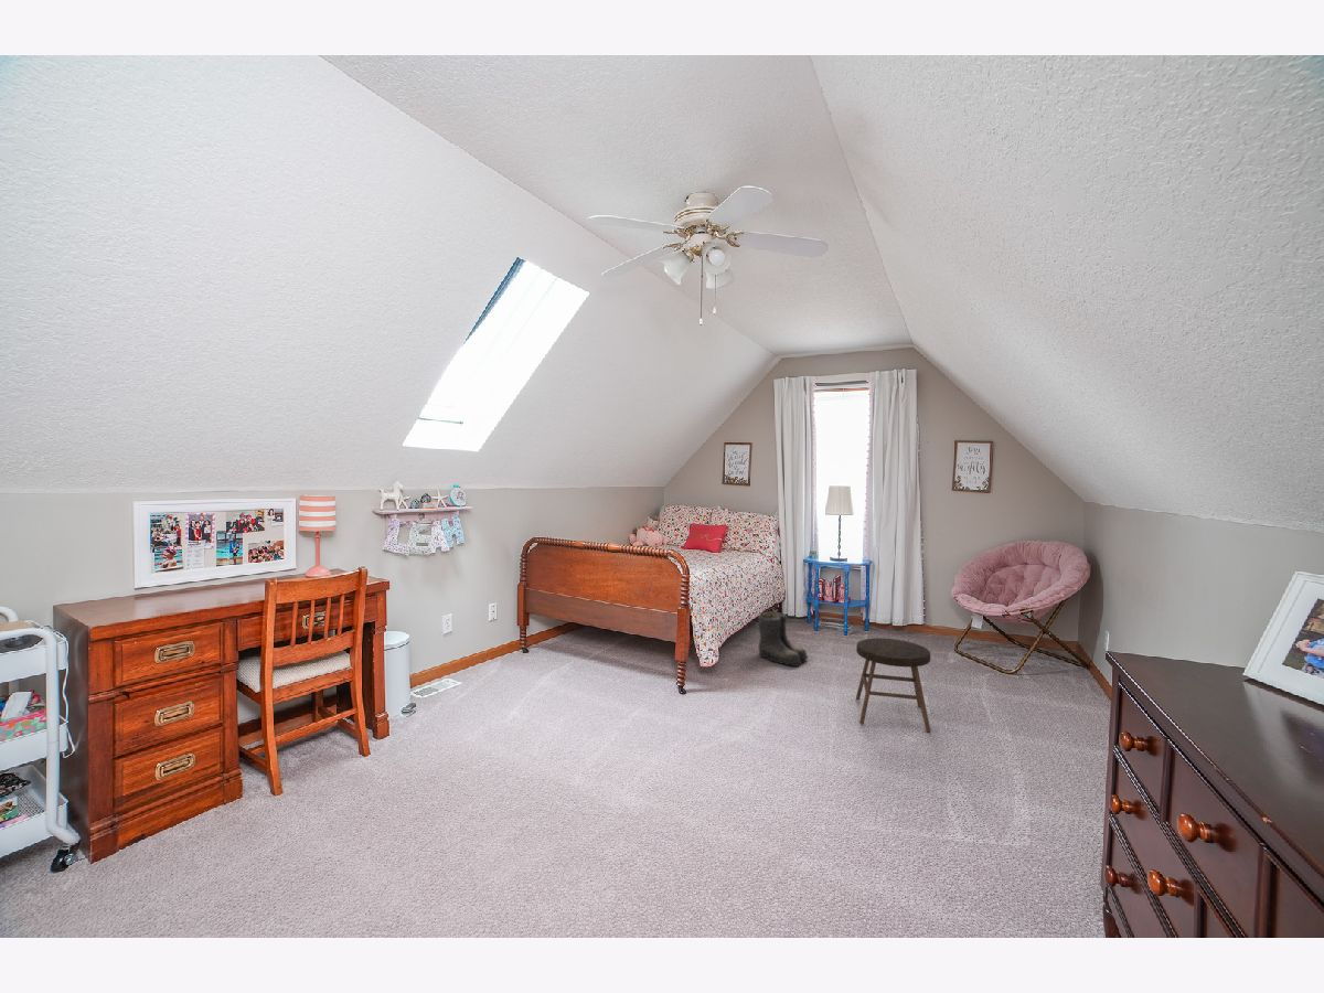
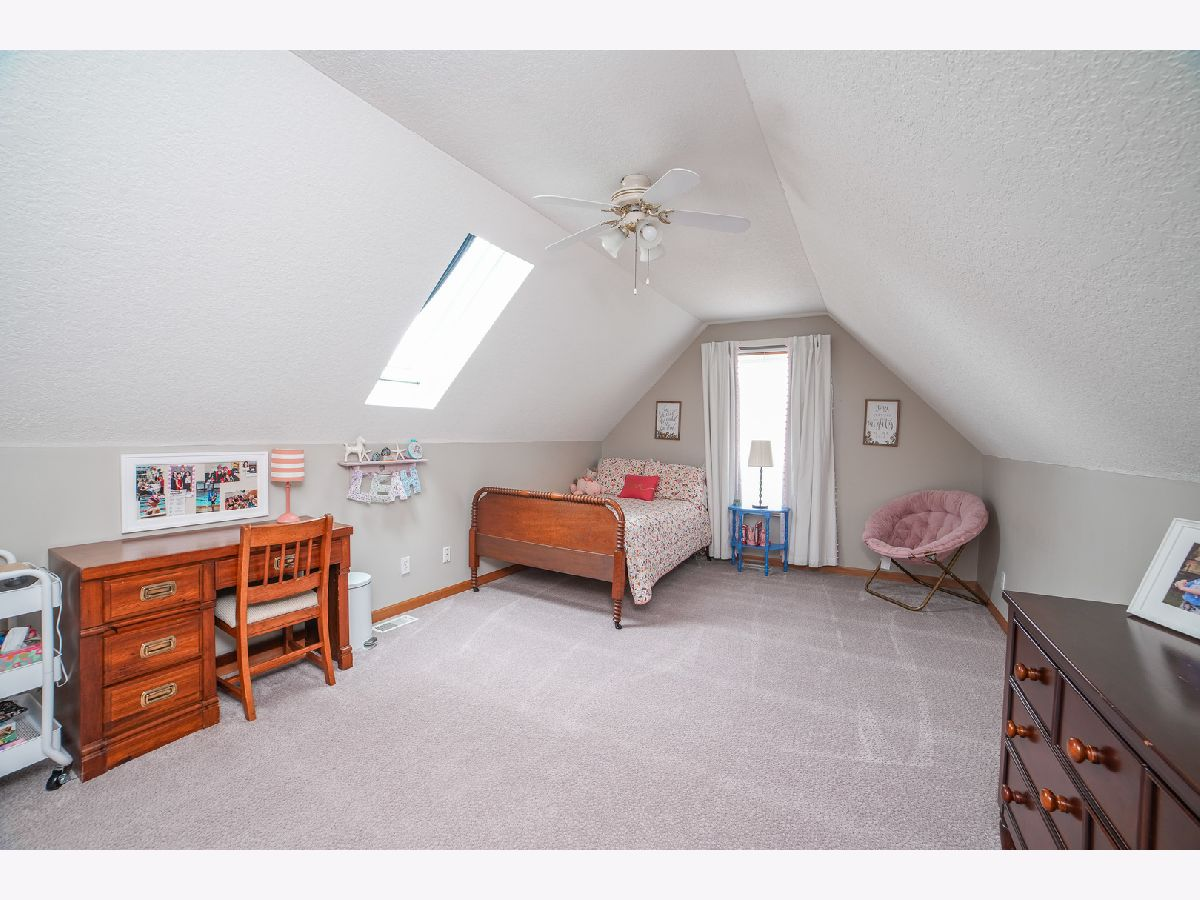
- stool (891, 679)
- boots (781, 637)
